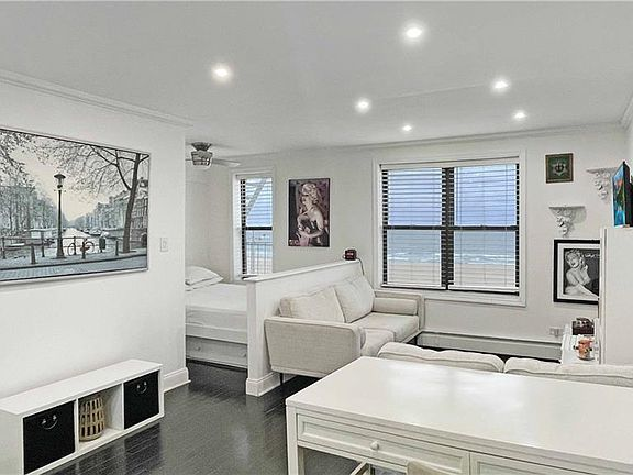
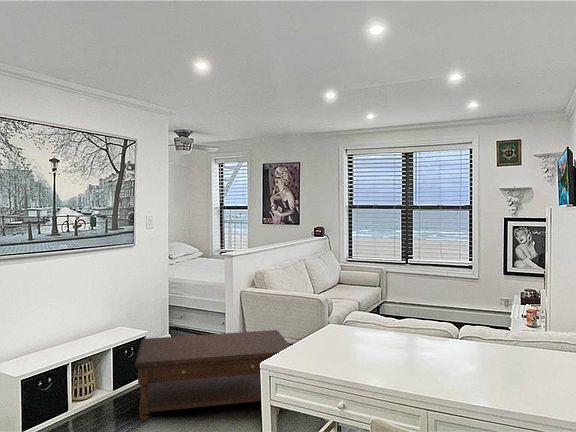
+ coffee table (215, 371)
